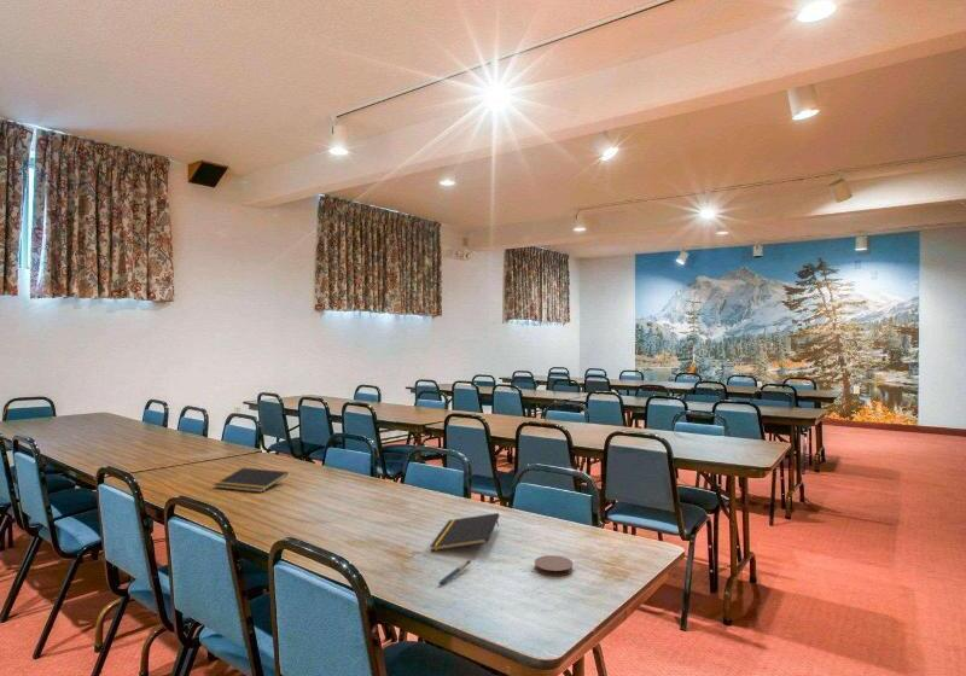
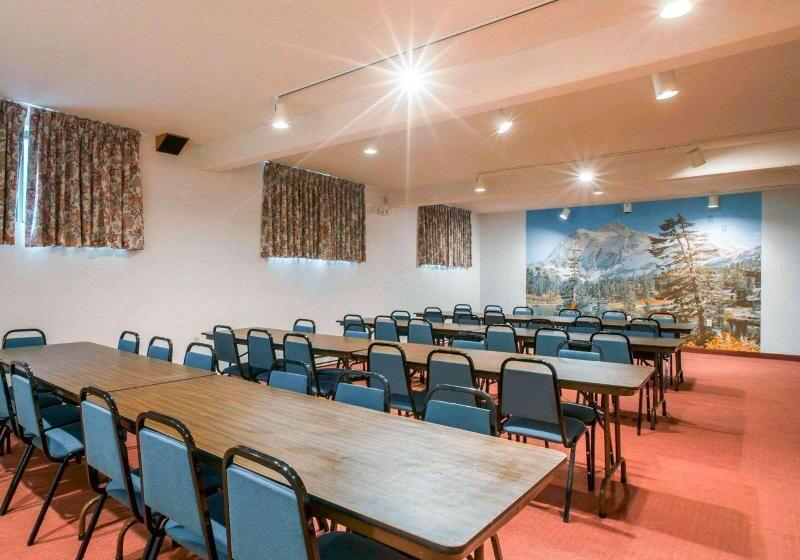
- pen (454, 571)
- notepad (251, 479)
- coaster (553, 565)
- notepad (466, 530)
